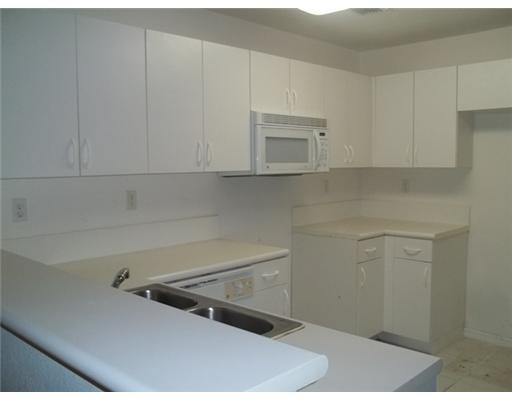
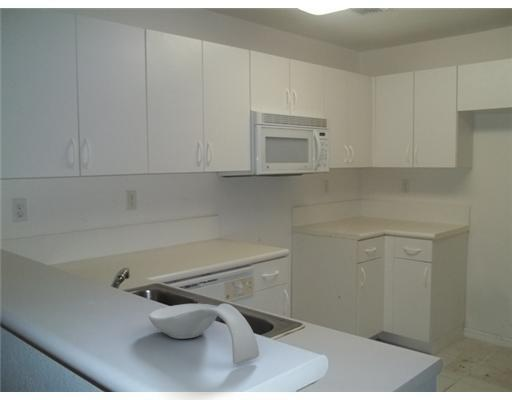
+ spoon rest (203, 320)
